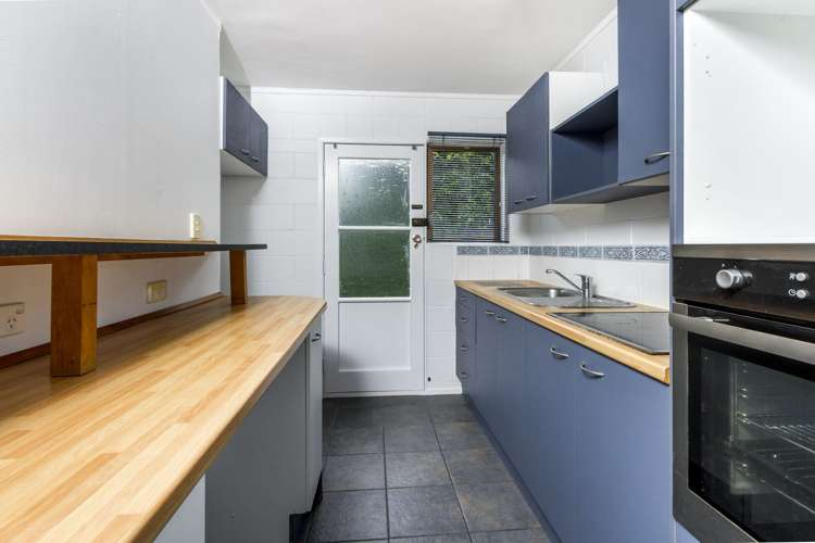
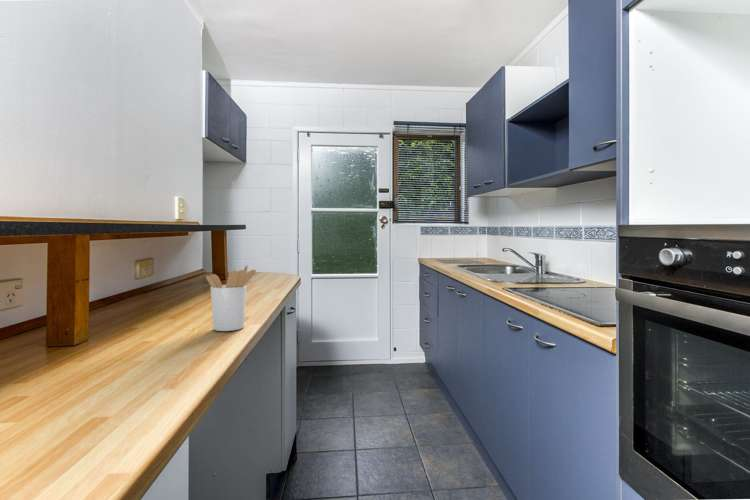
+ utensil holder (233, 297)
